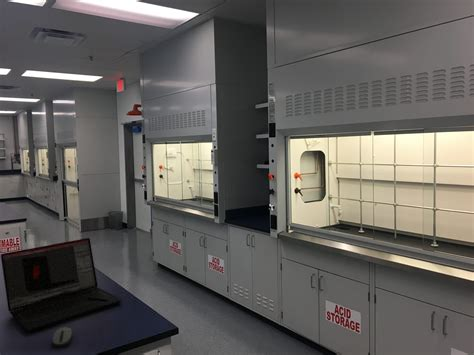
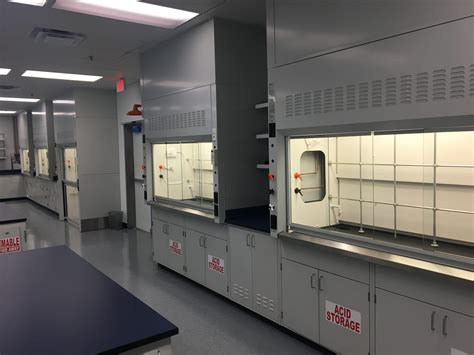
- computer mouse (63, 335)
- laptop (62, 279)
